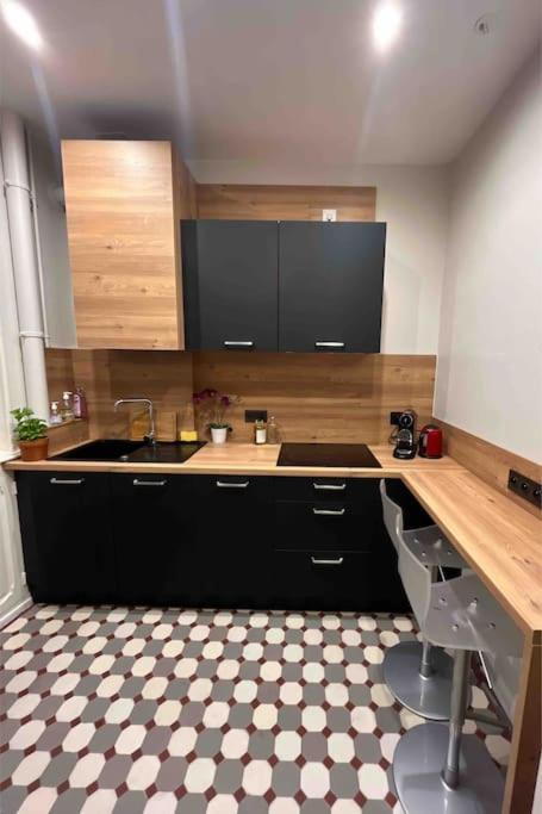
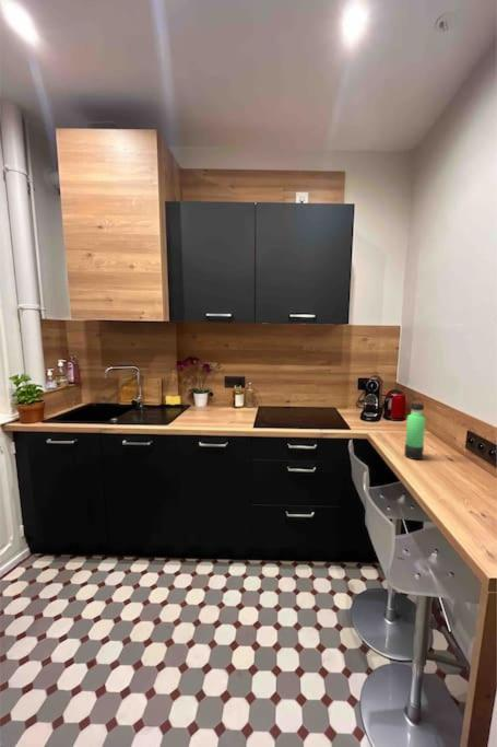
+ thermos bottle (415, 427)
